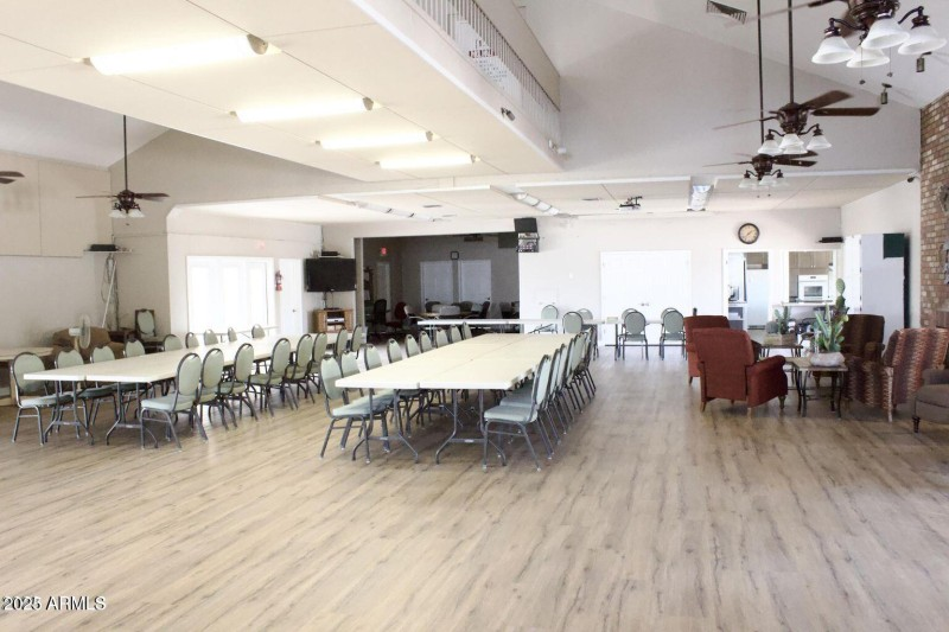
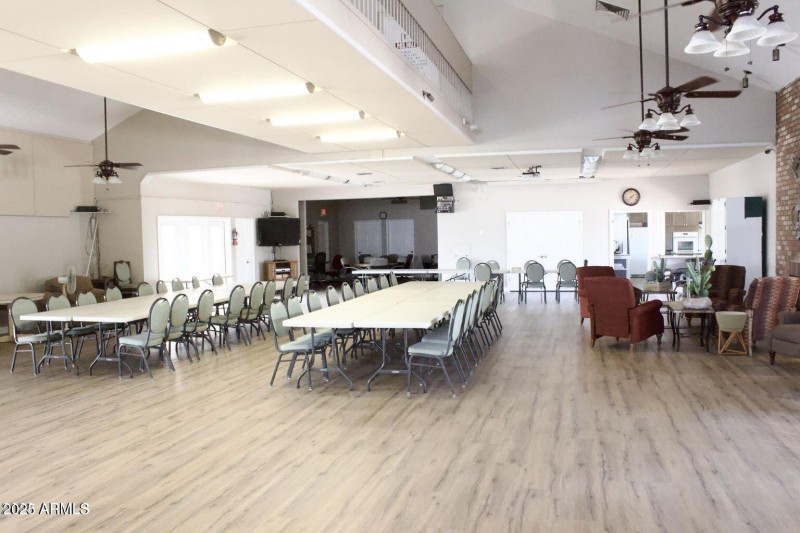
+ planter (732, 333)
